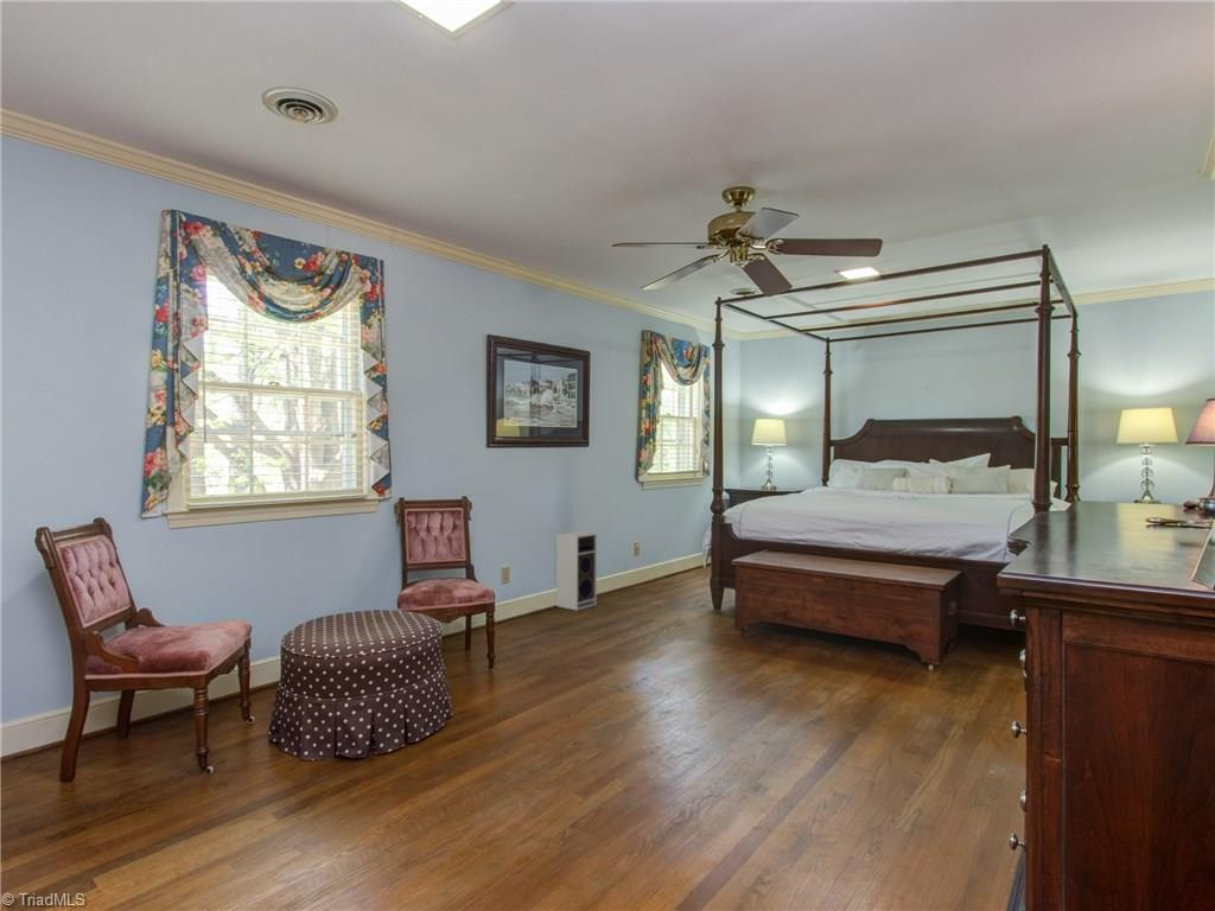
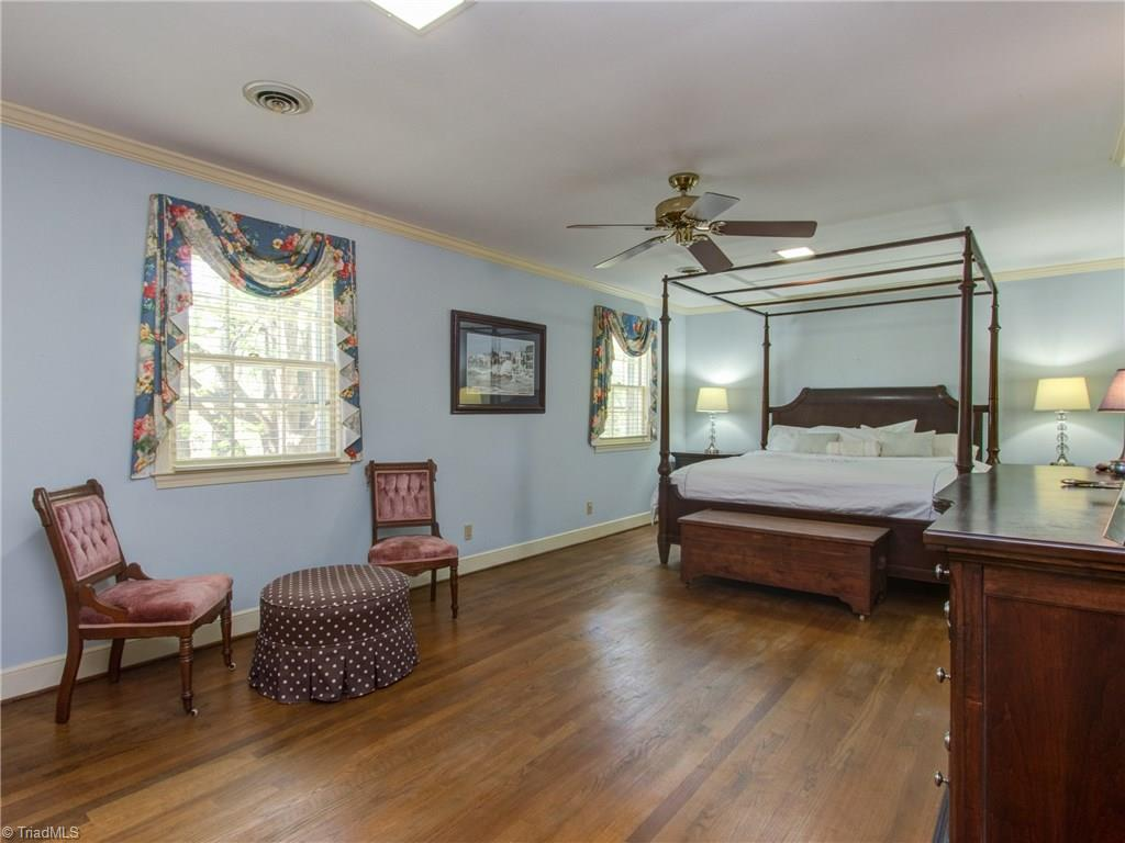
- speaker (577, 569)
